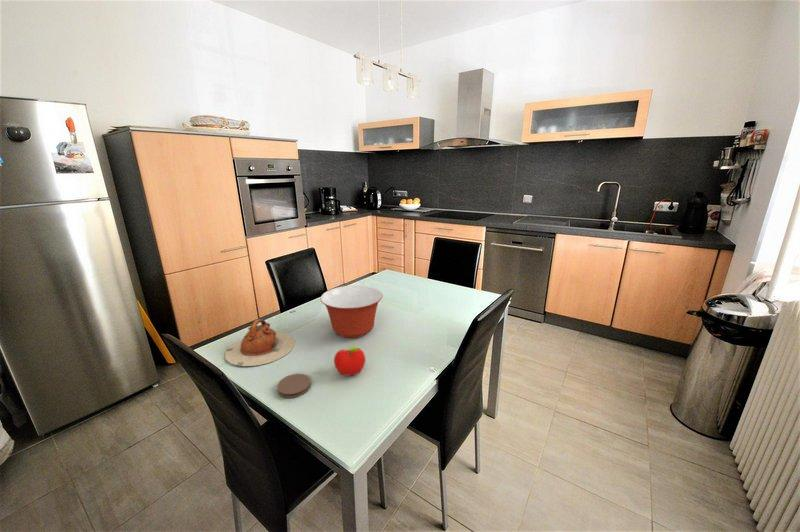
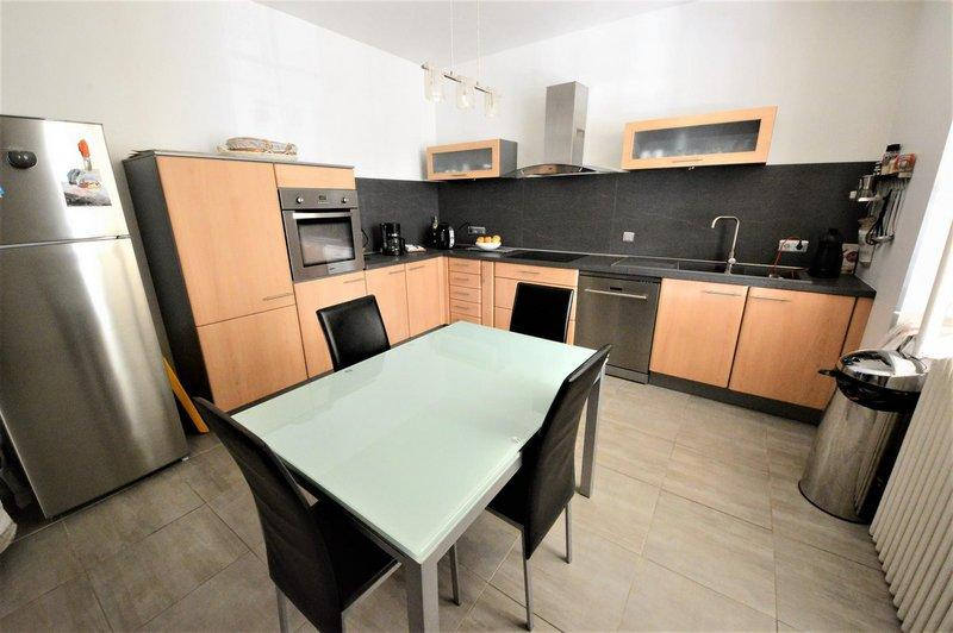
- teapot (259, 334)
- mixing bowl (352, 313)
- fruit (349, 359)
- coaster (294, 385)
